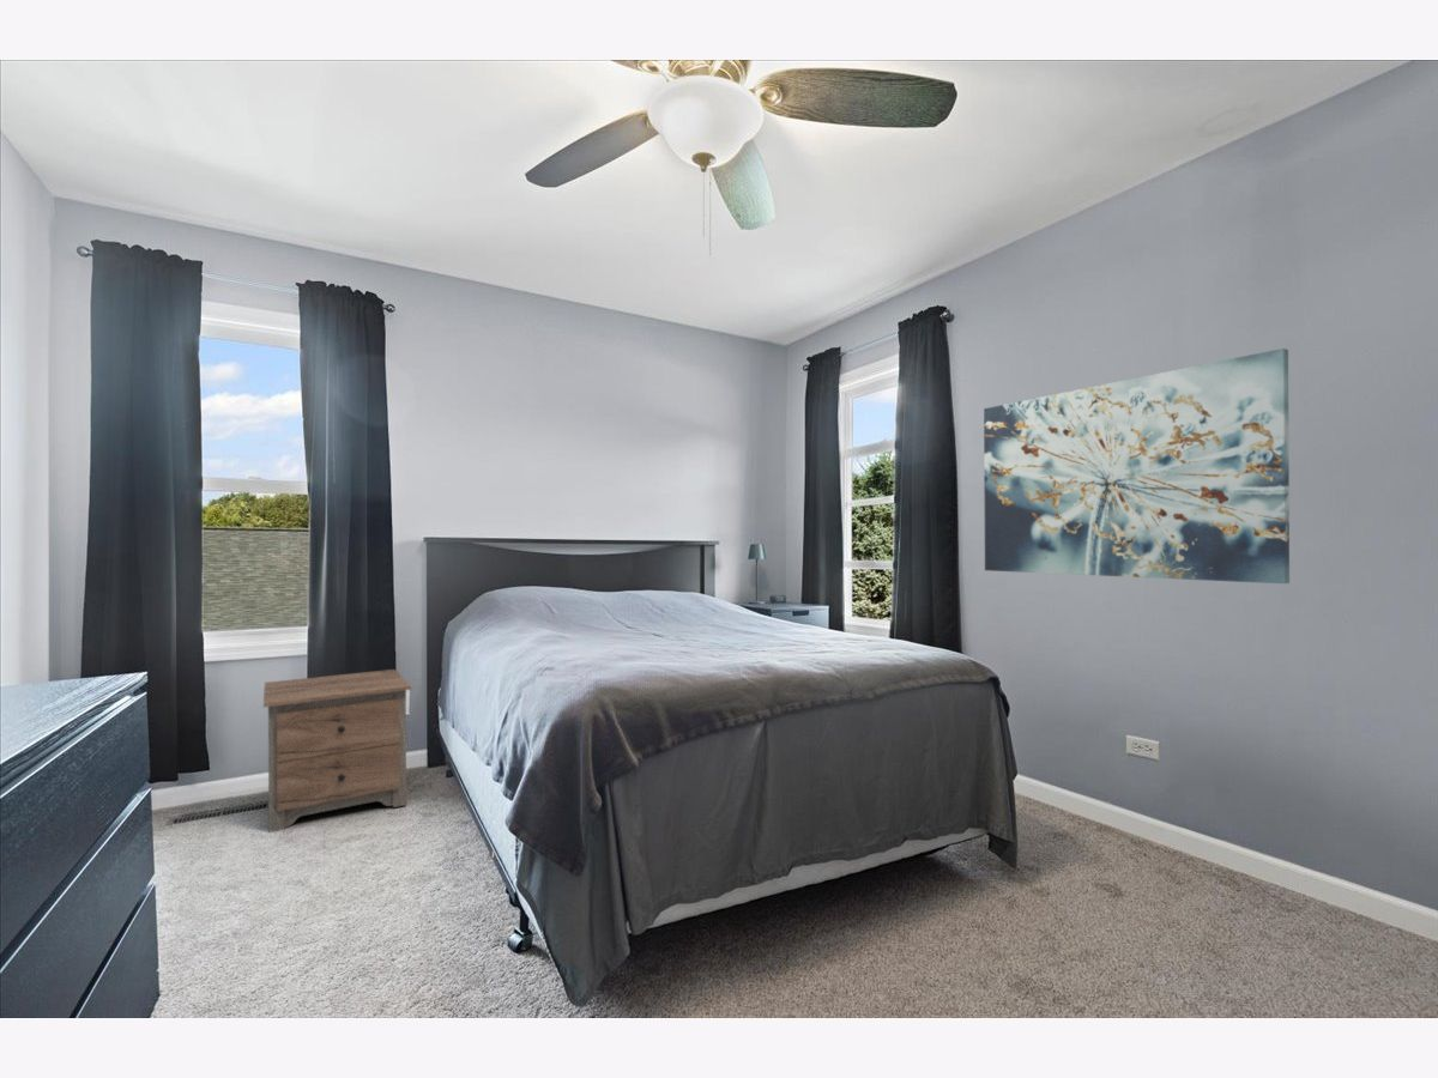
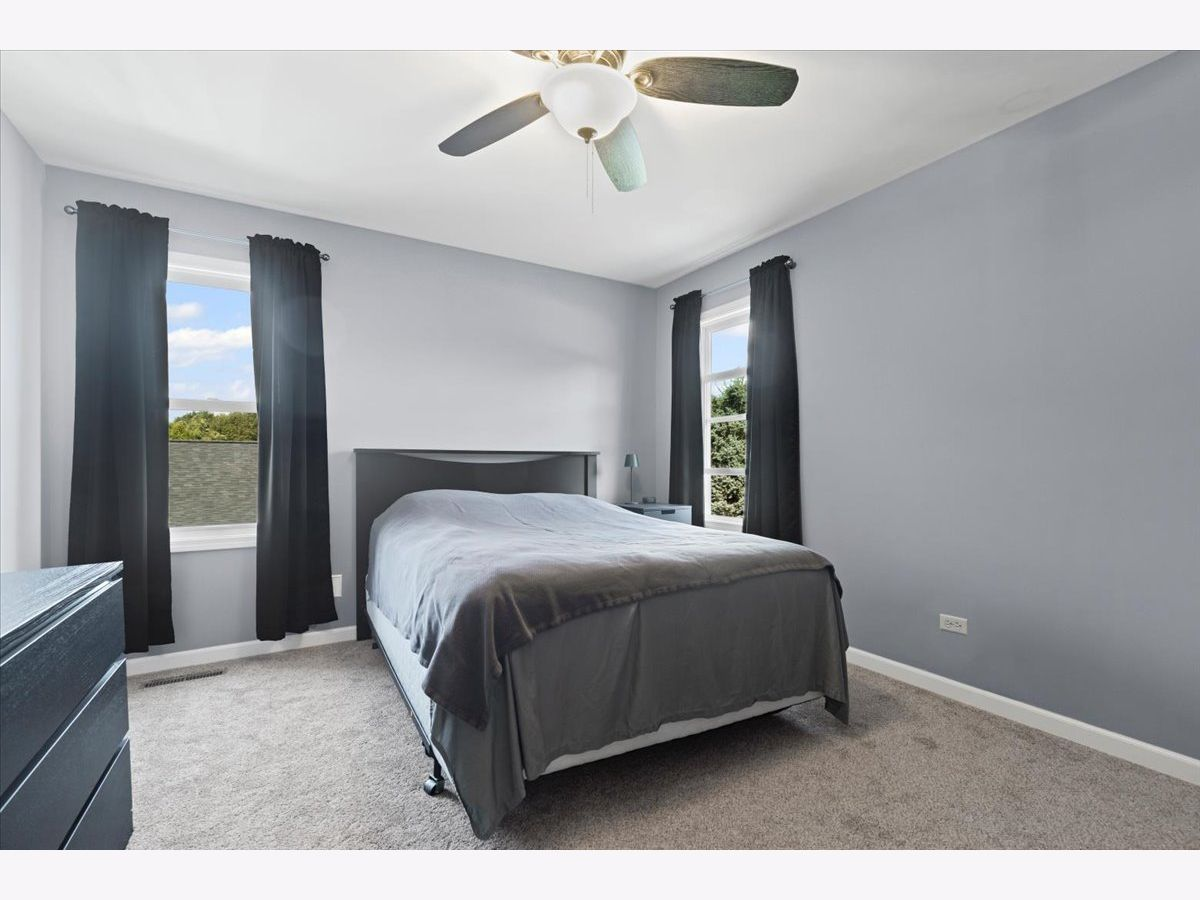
- nightstand (337, 744)
- wall art (1108, 479)
